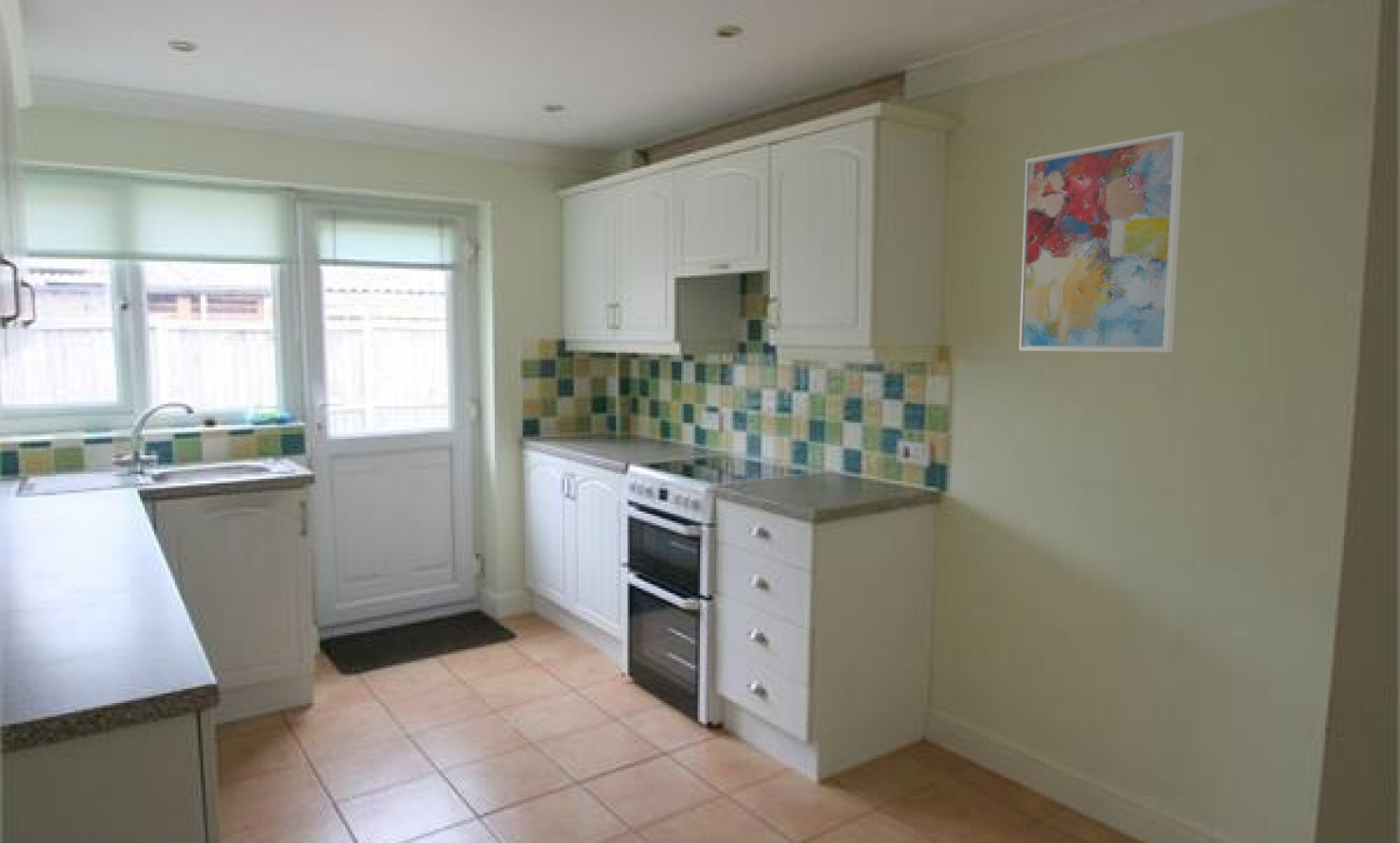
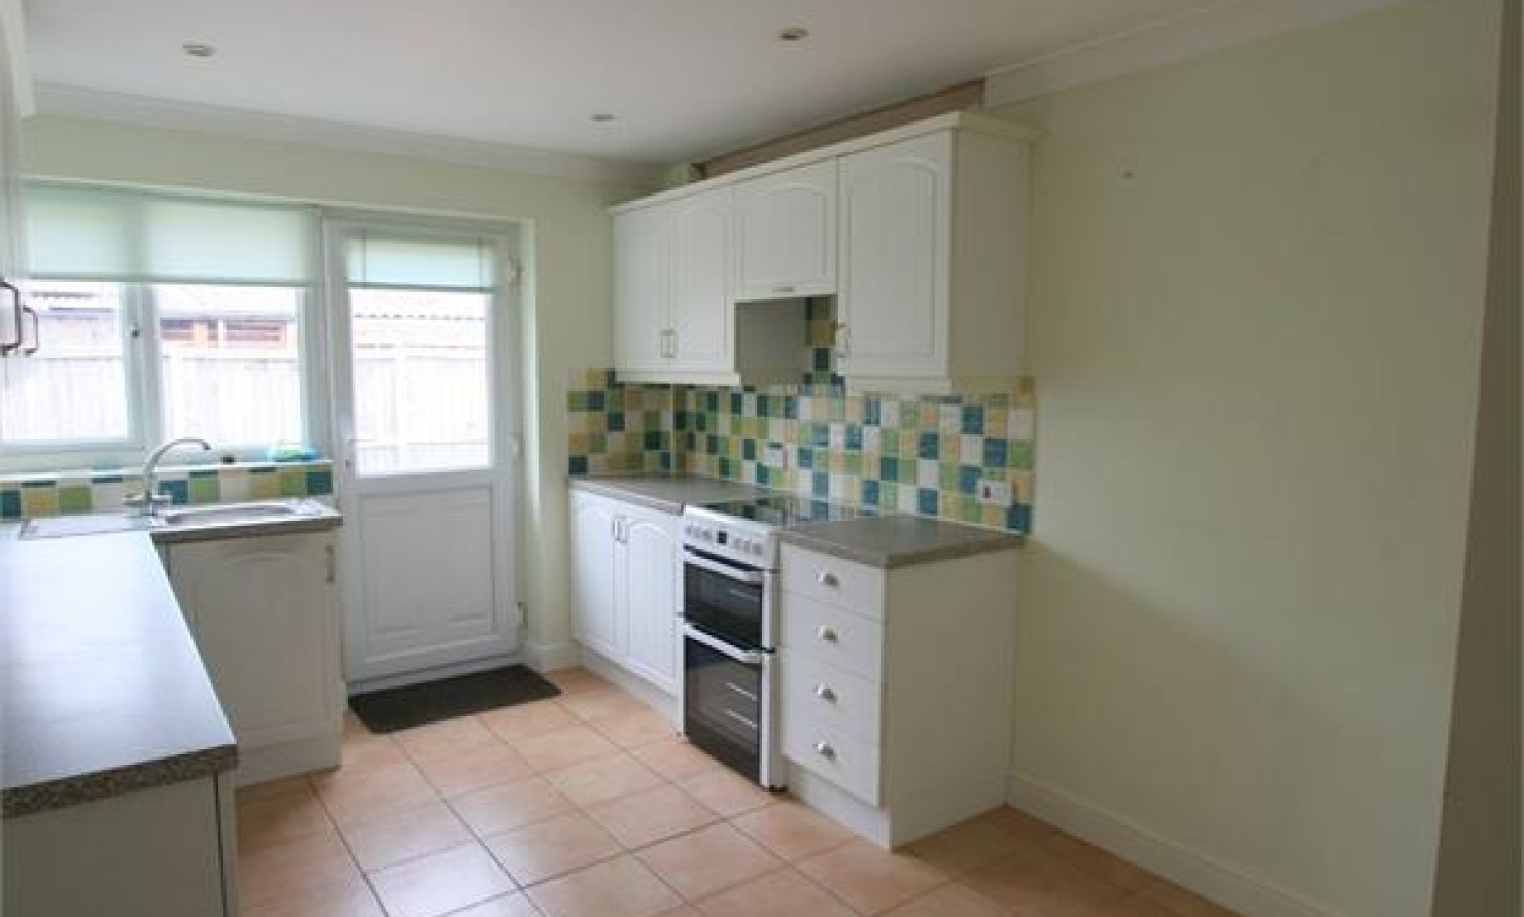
- wall art (1094, 250)
